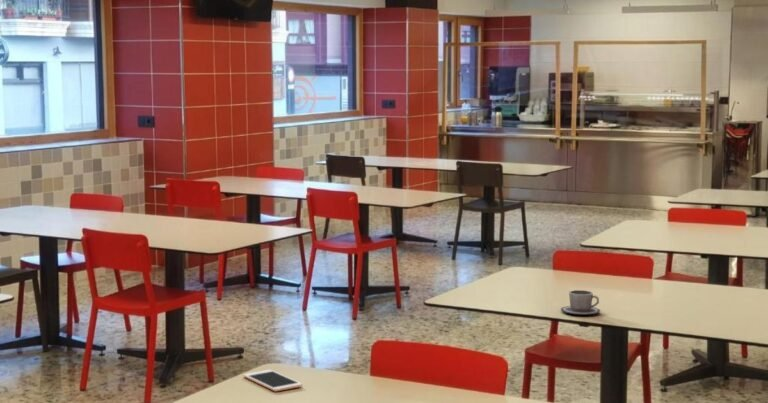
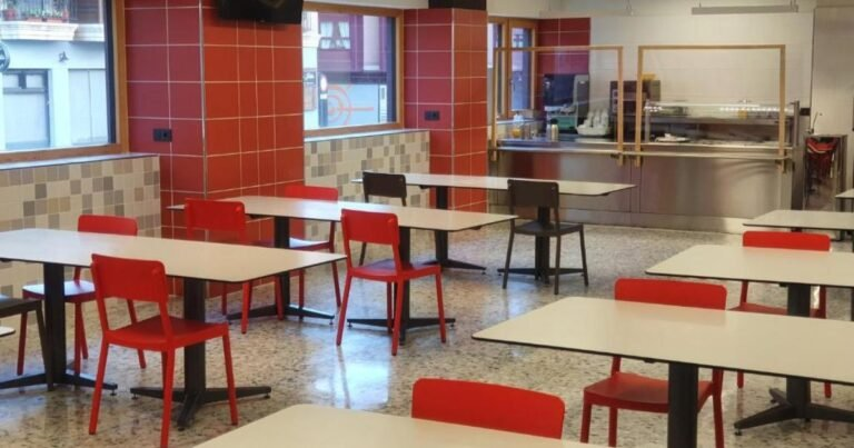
- cup (580, 302)
- cell phone (272, 380)
